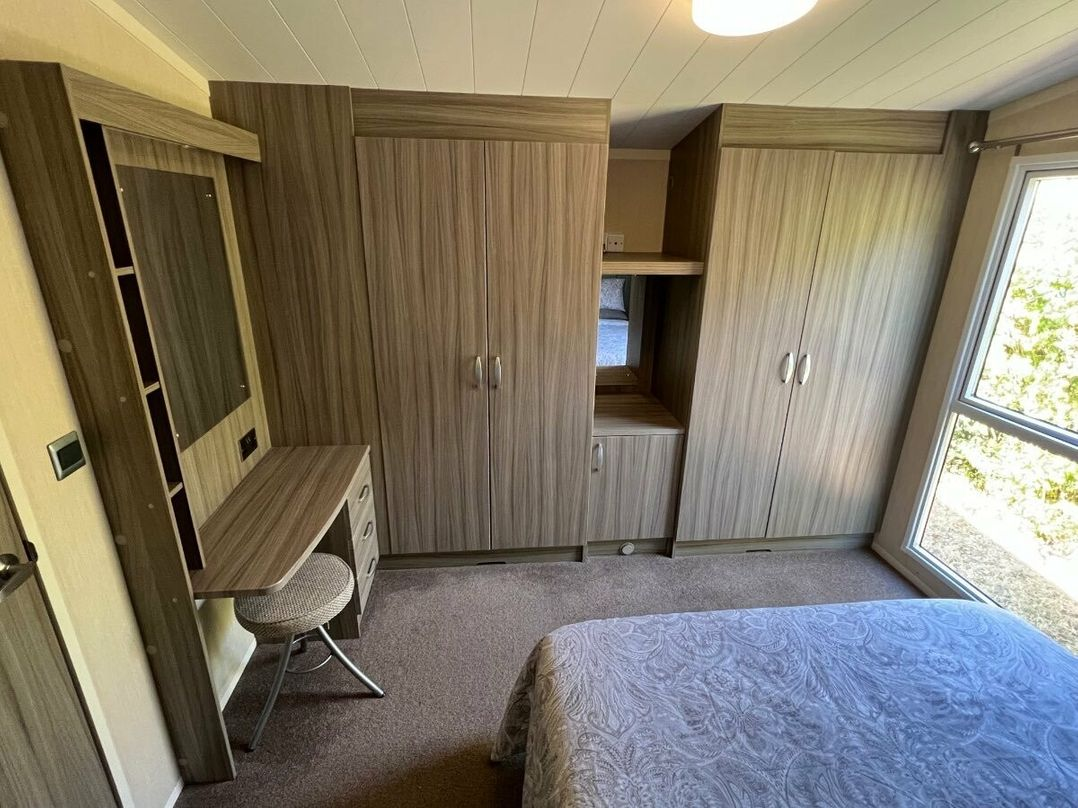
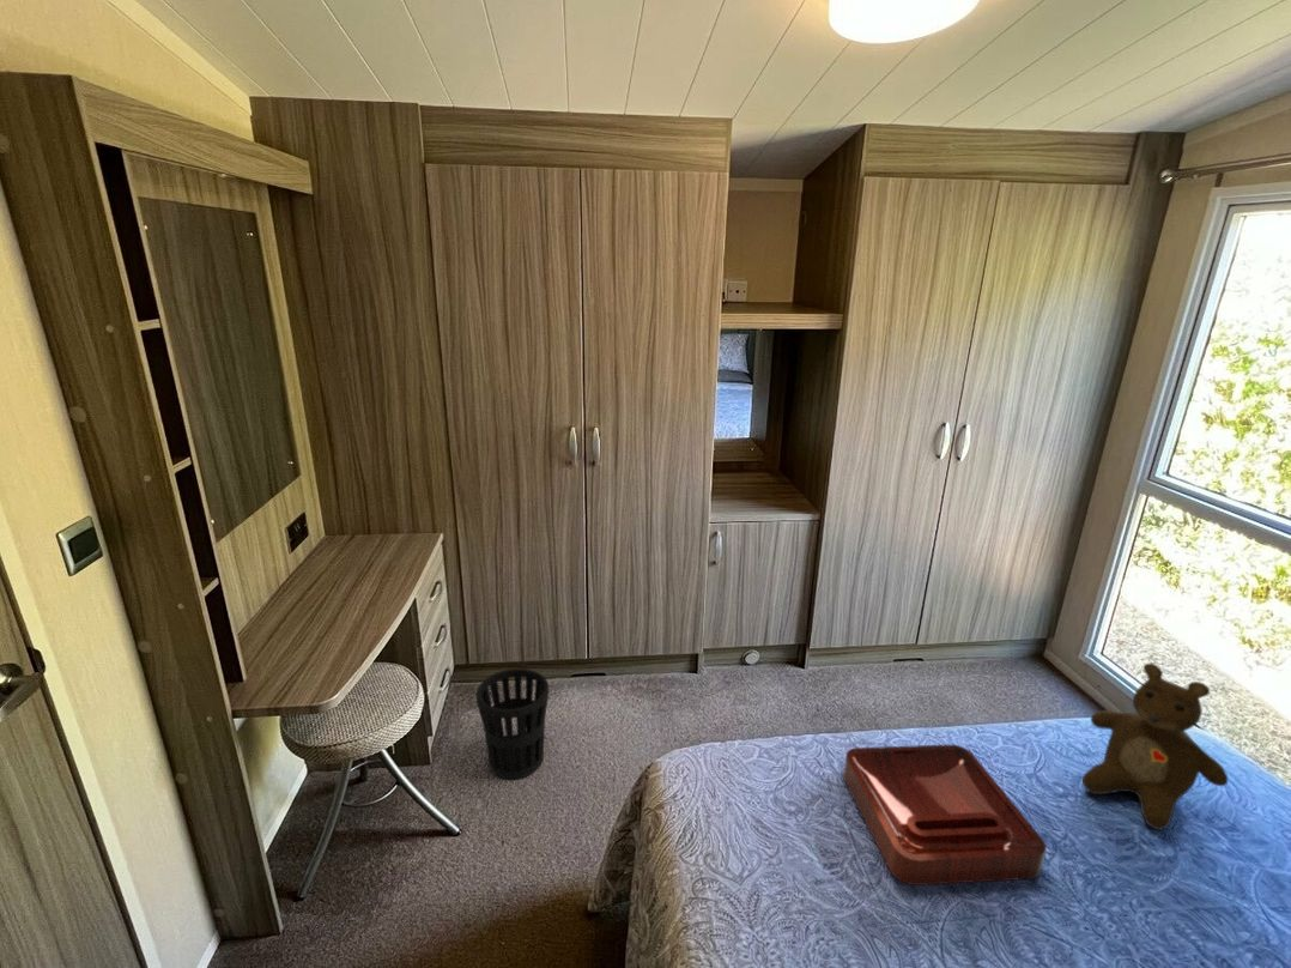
+ teddy bear (1151, 738)
+ wastebasket (516, 724)
+ decorative tray (934, 806)
